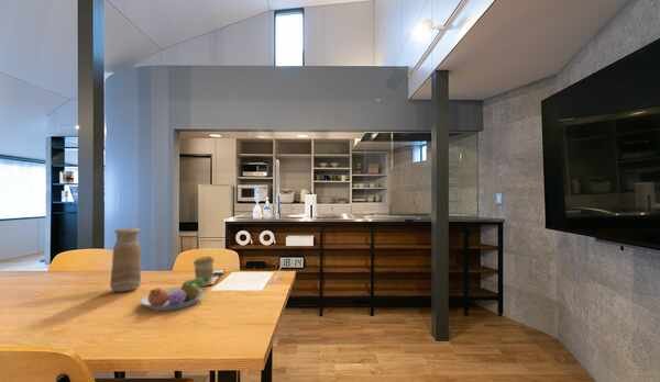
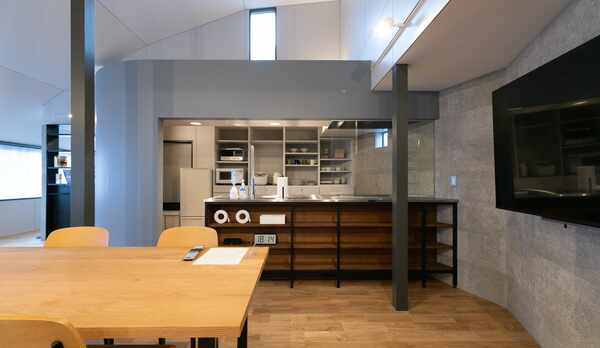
- fruit bowl (176, 290)
- vase (125, 258)
- coffee cup (204, 270)
